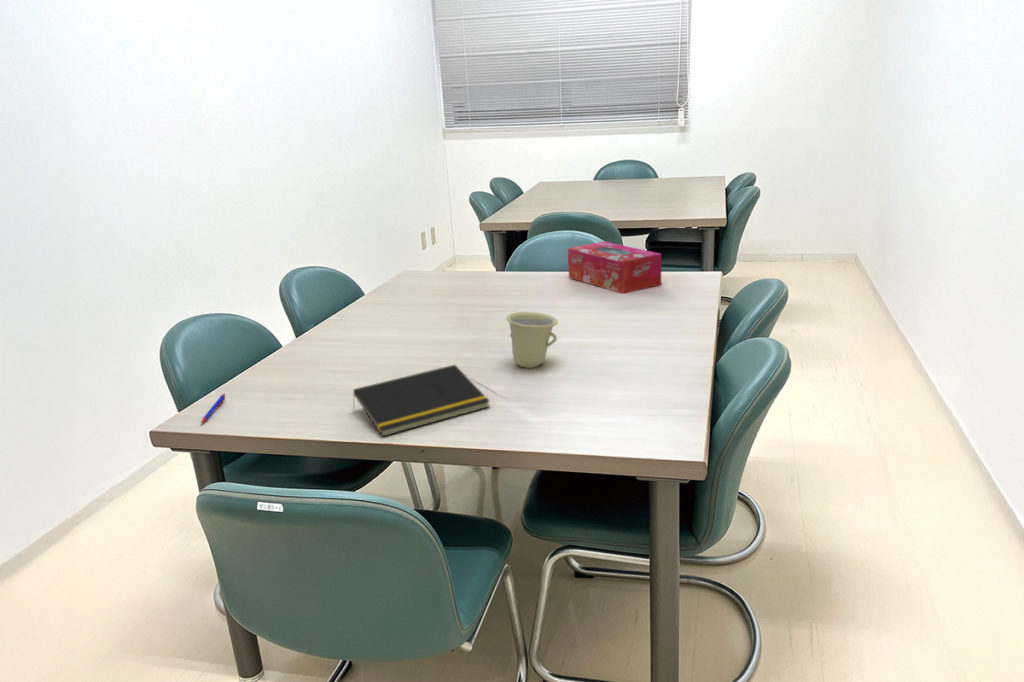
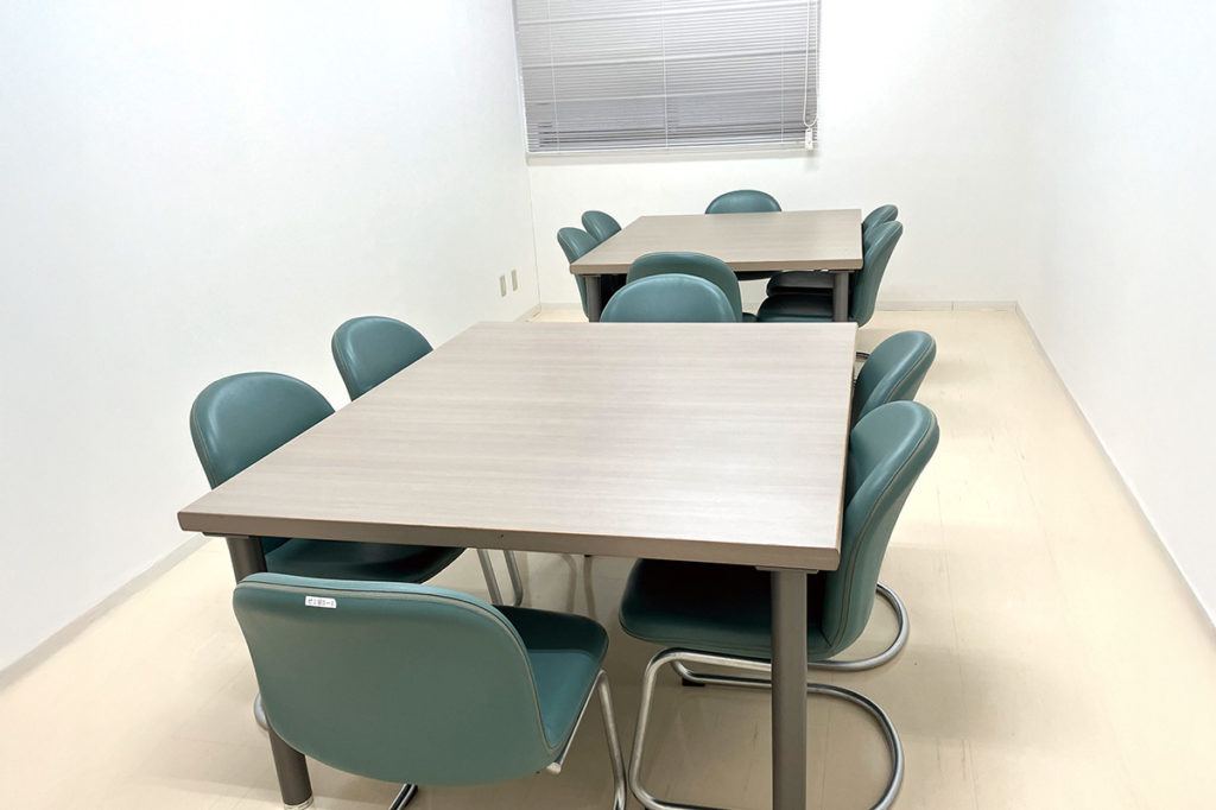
- cup (533, 340)
- pen (213, 408)
- tissue box (613, 266)
- notepad (421, 397)
